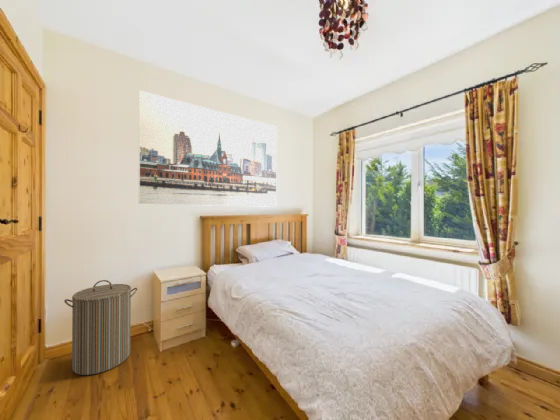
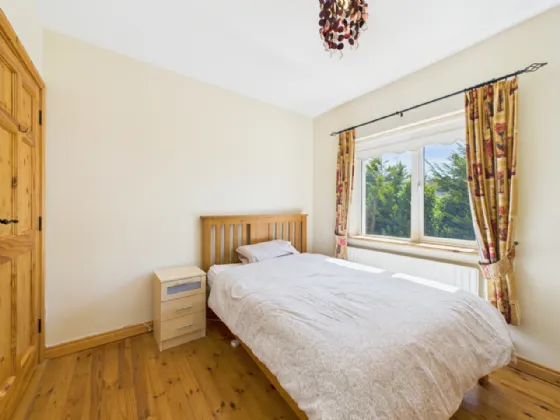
- laundry hamper (103, 319)
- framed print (219, 158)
